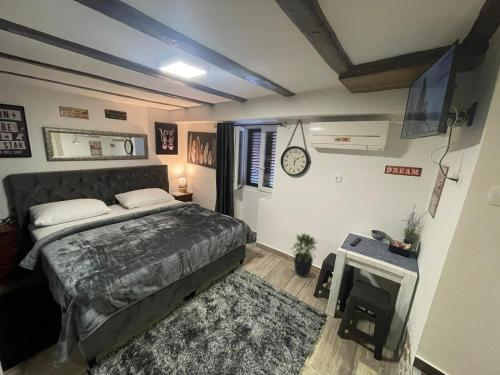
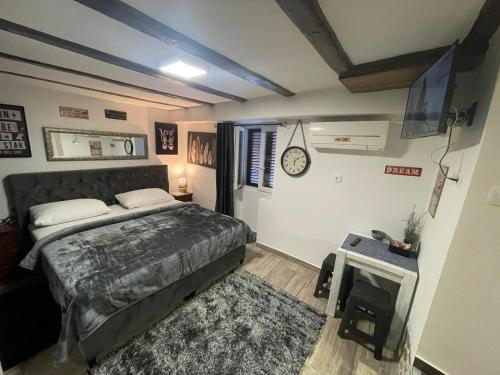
- potted plant (303, 253)
